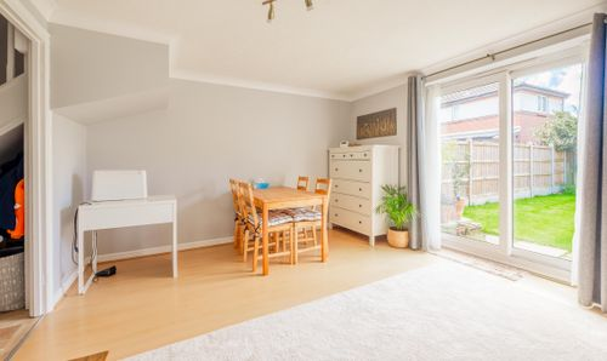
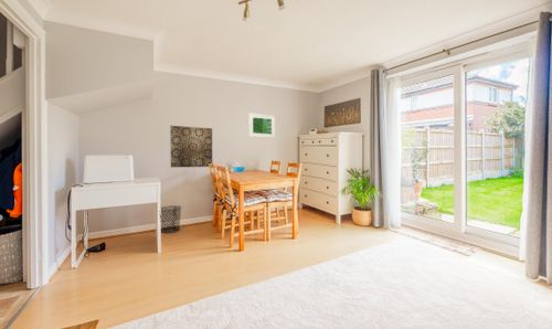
+ wall art (192, 147)
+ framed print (262, 126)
+ waste bin (170, 219)
